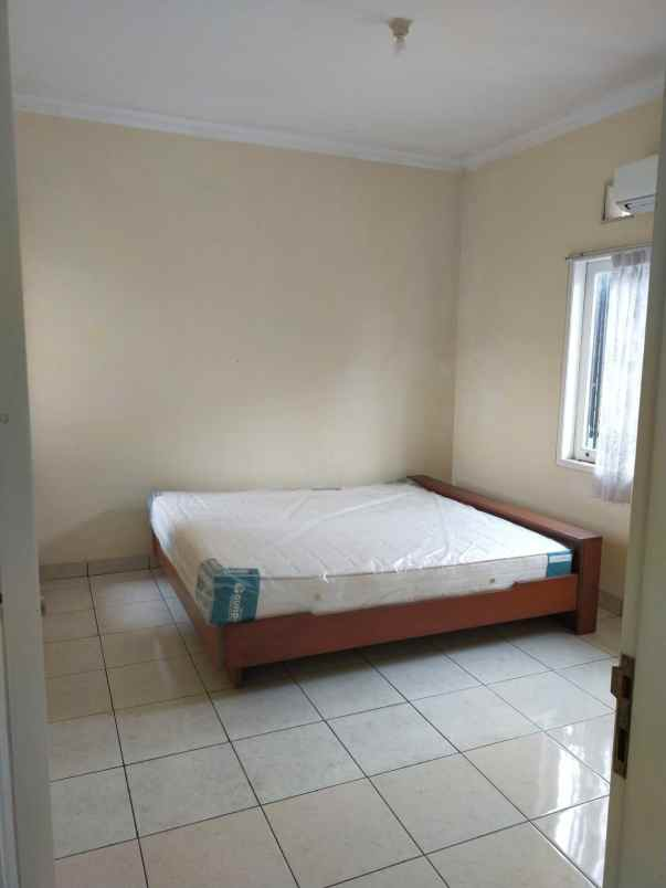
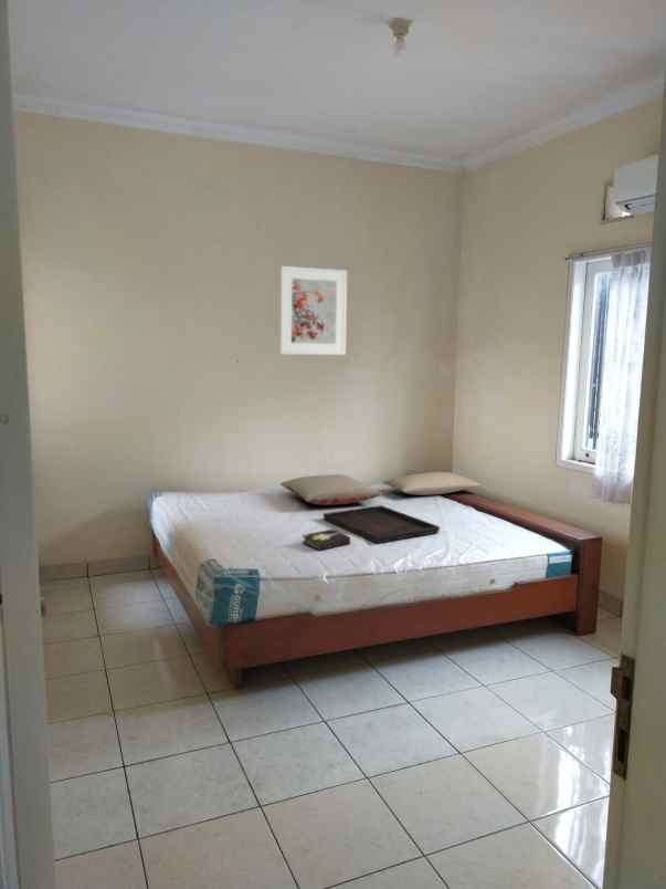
+ pillow (431, 483)
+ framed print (314, 311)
+ serving tray (379, 522)
+ hardback book (326, 538)
+ pillow (329, 489)
